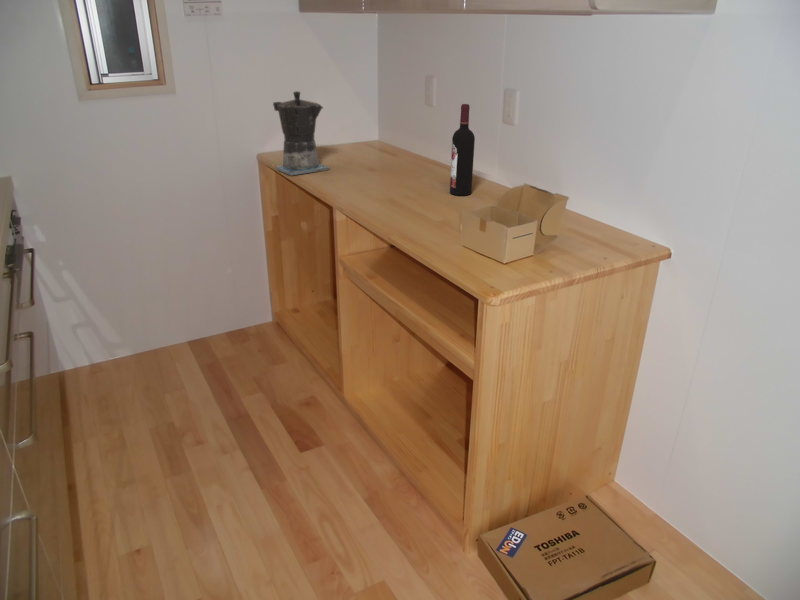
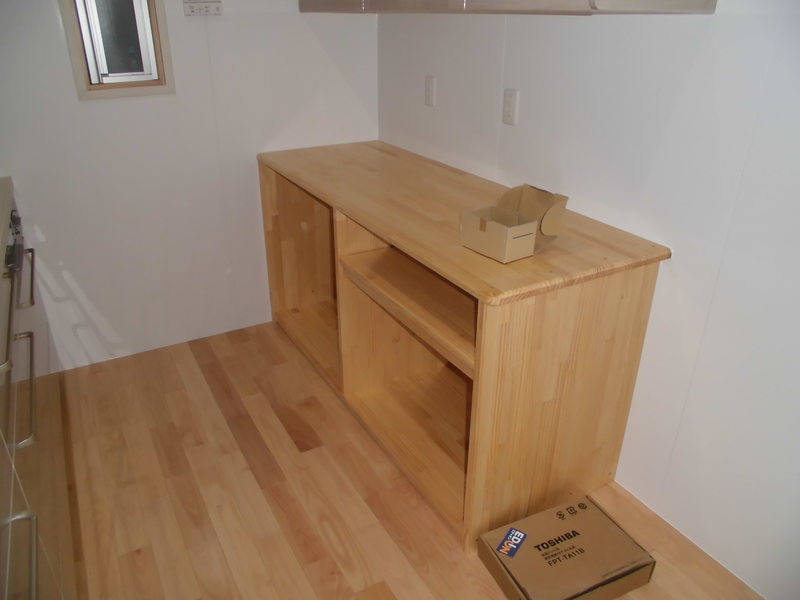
- coffee maker (298, 130)
- wine bottle (462, 149)
